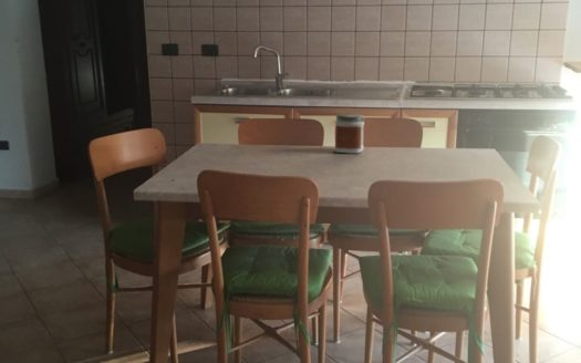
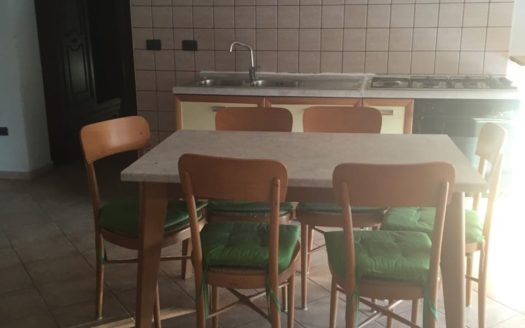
- jar (349, 133)
